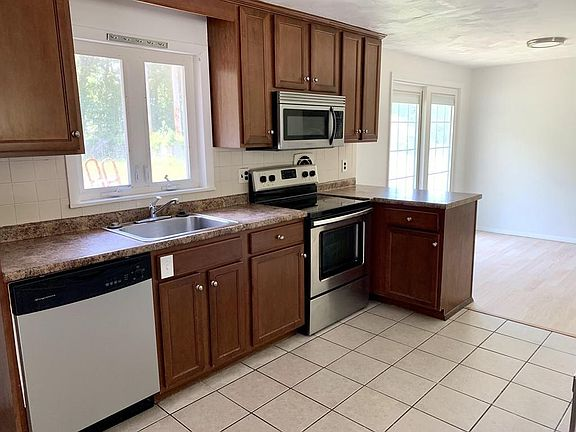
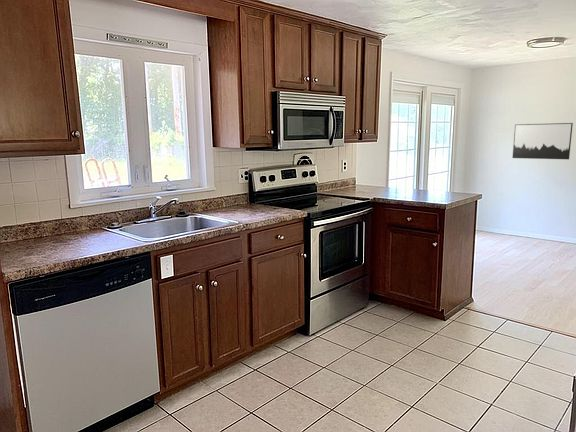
+ wall art (541, 141)
